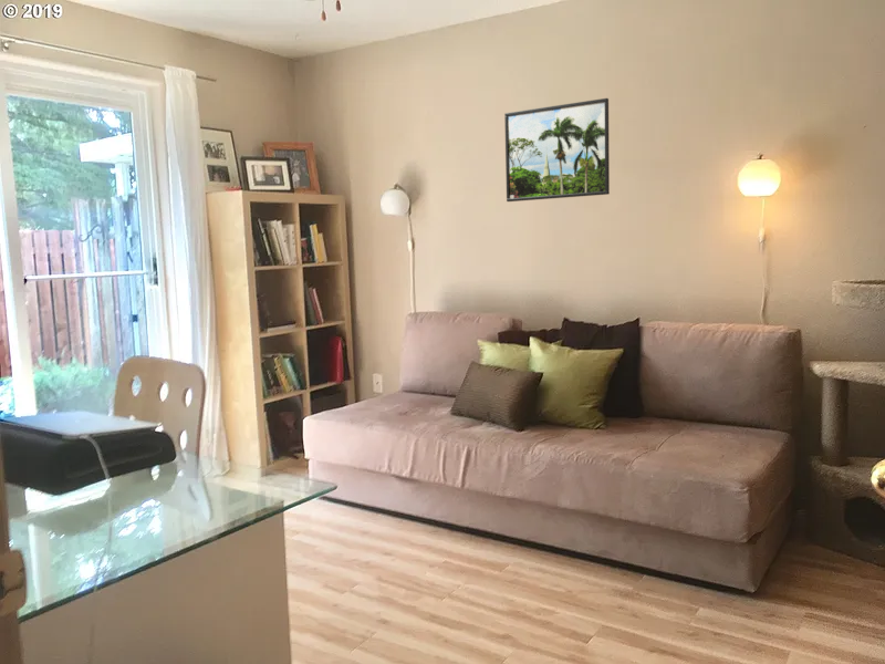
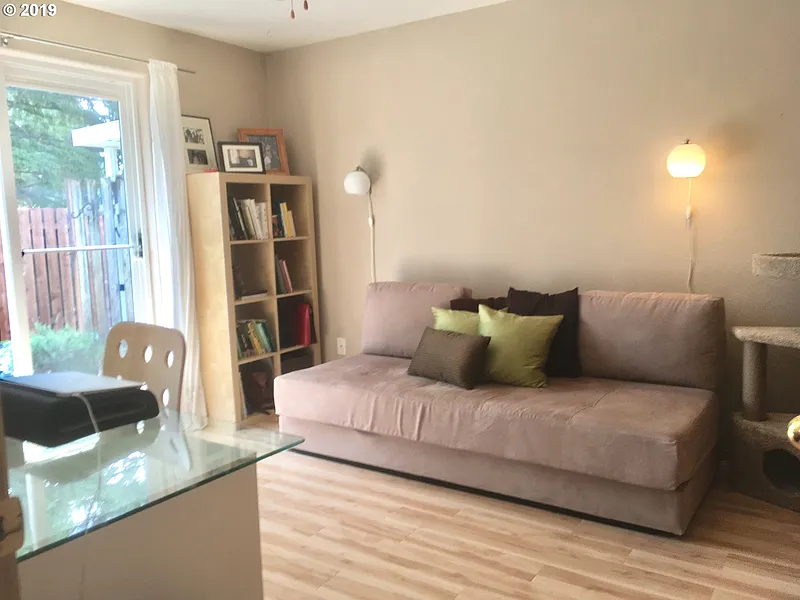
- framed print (555, 152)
